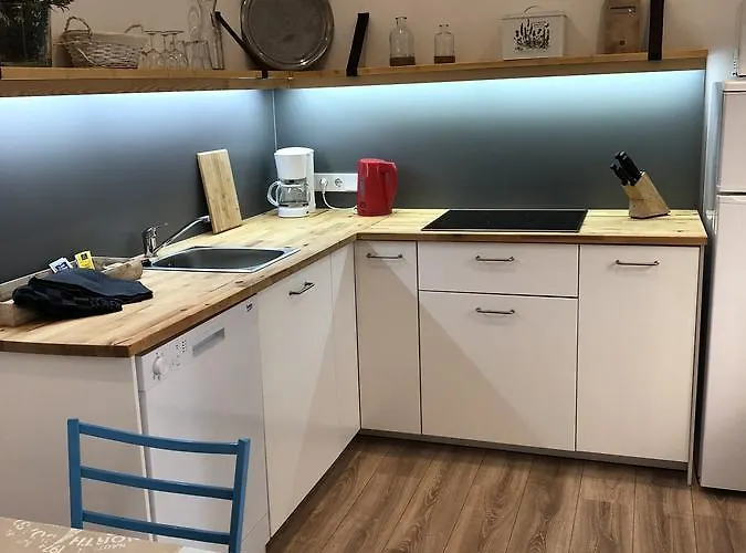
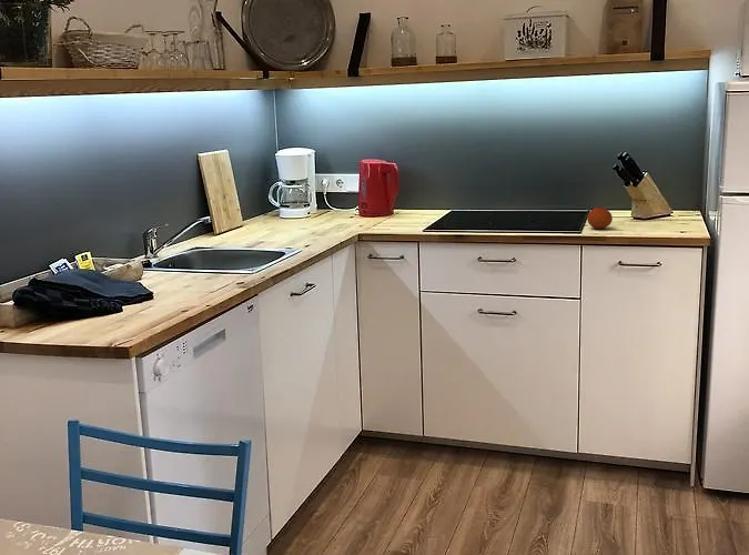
+ fruit (599, 216)
